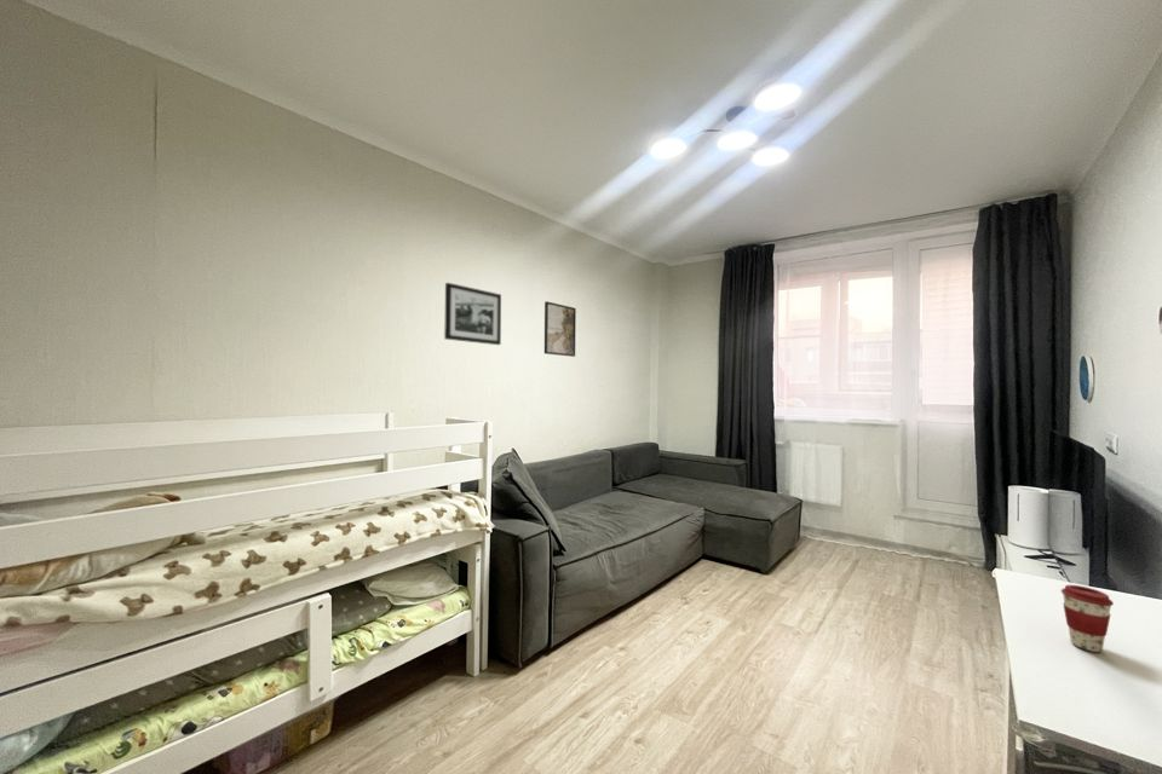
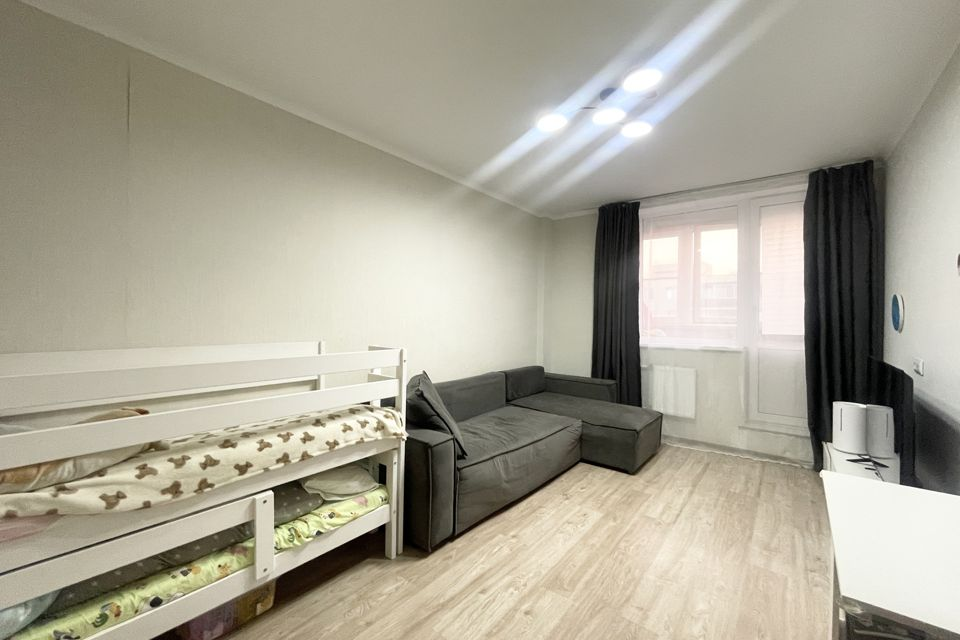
- coffee cup (1086, 618)
- picture frame (473, 314)
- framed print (560, 329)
